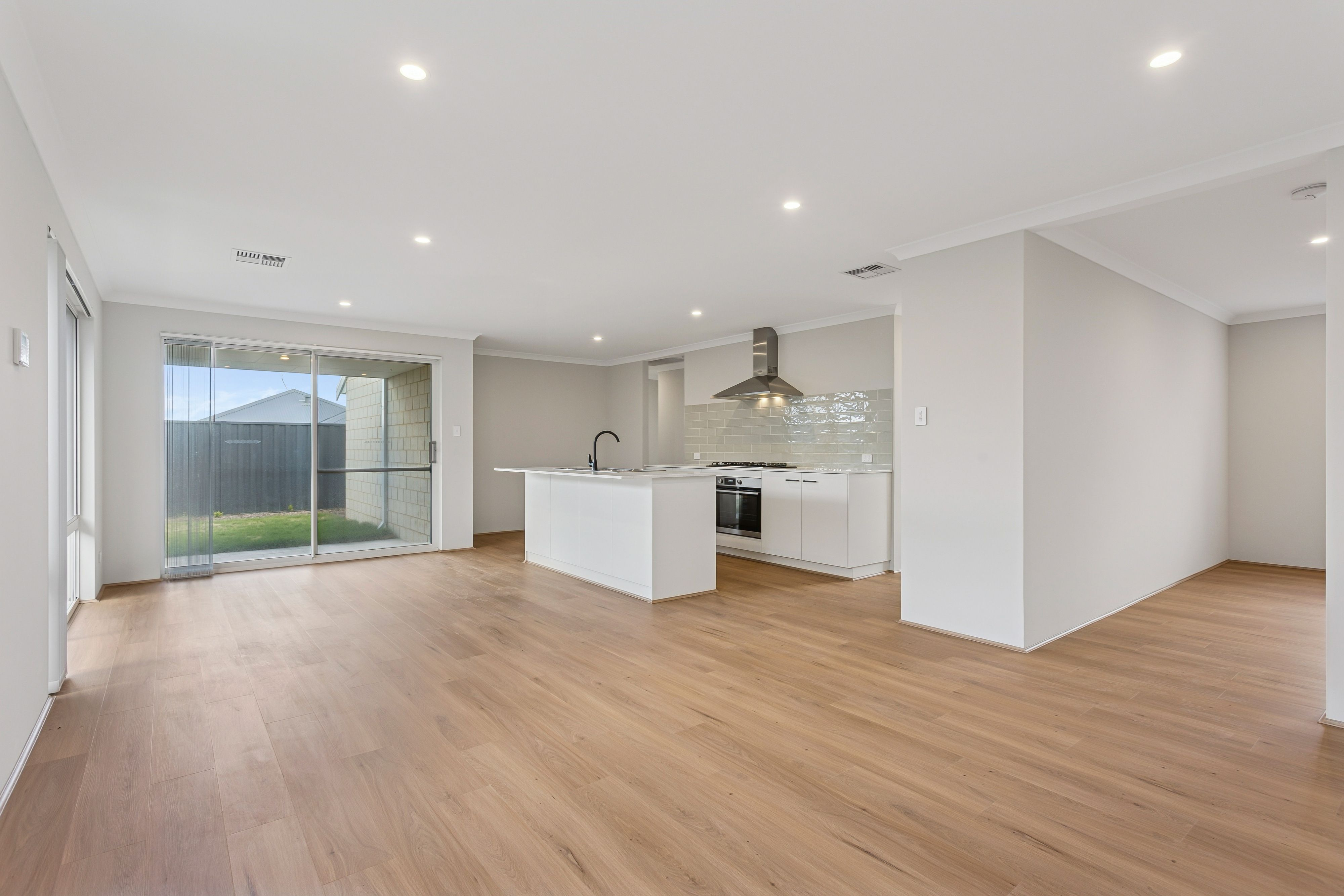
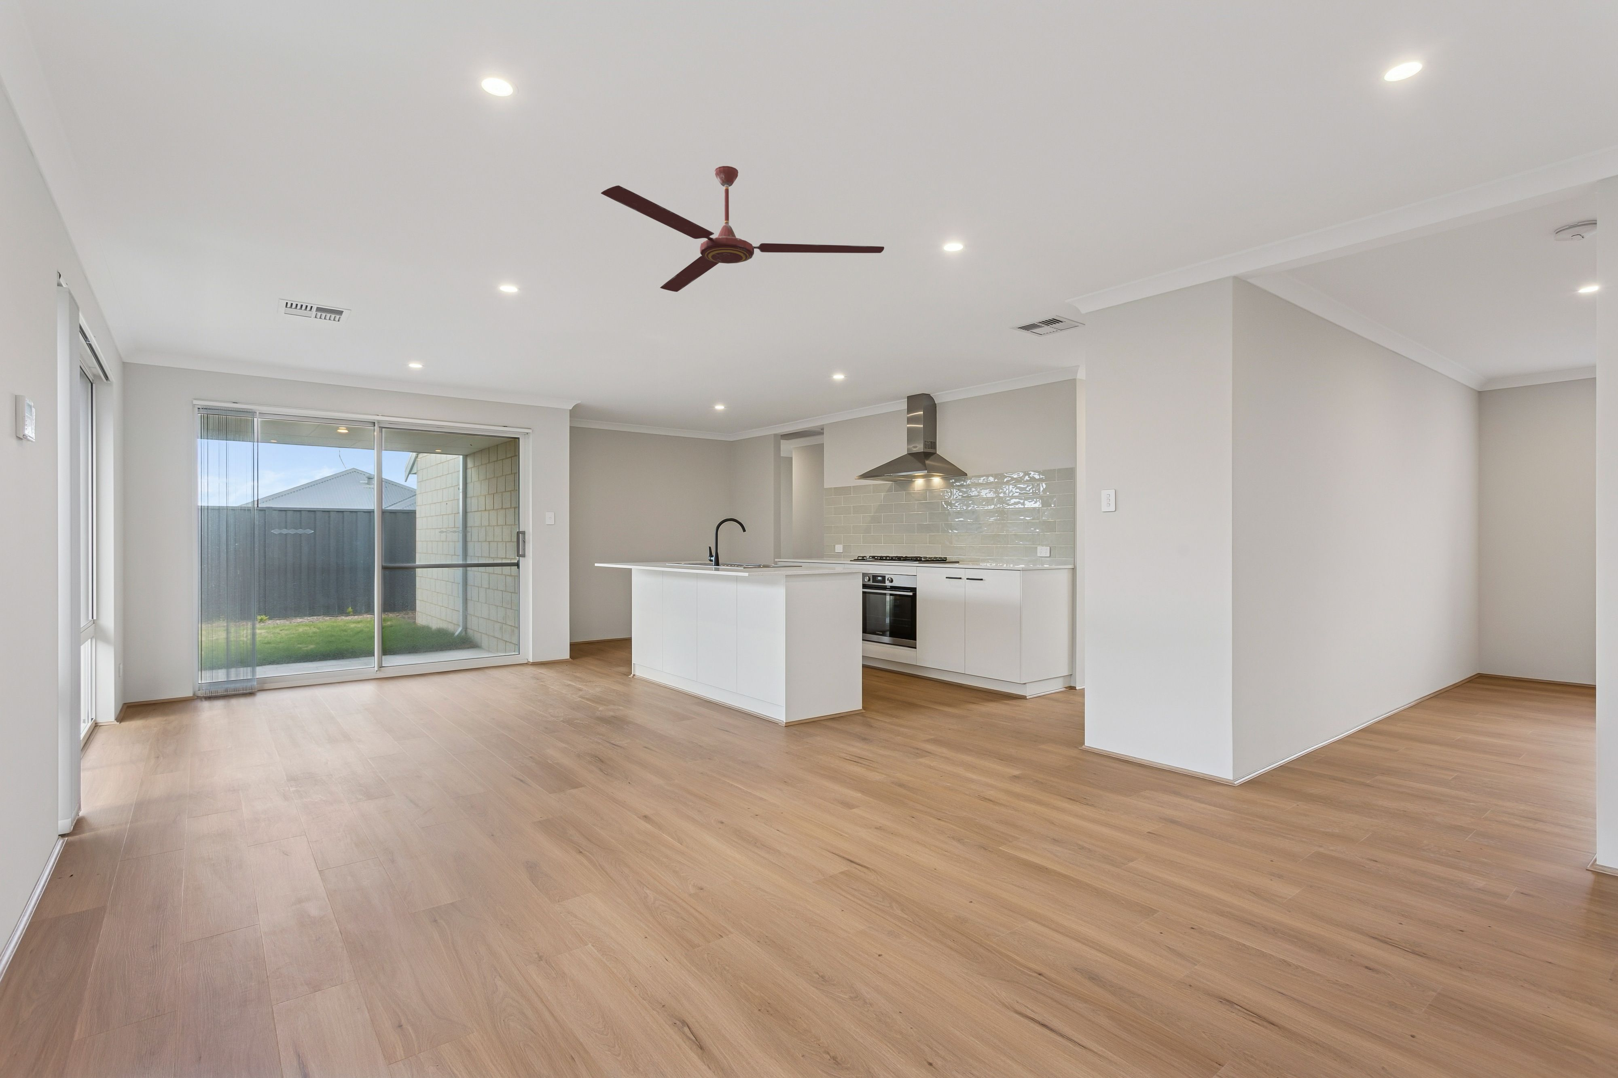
+ ceiling fan (745, 241)
